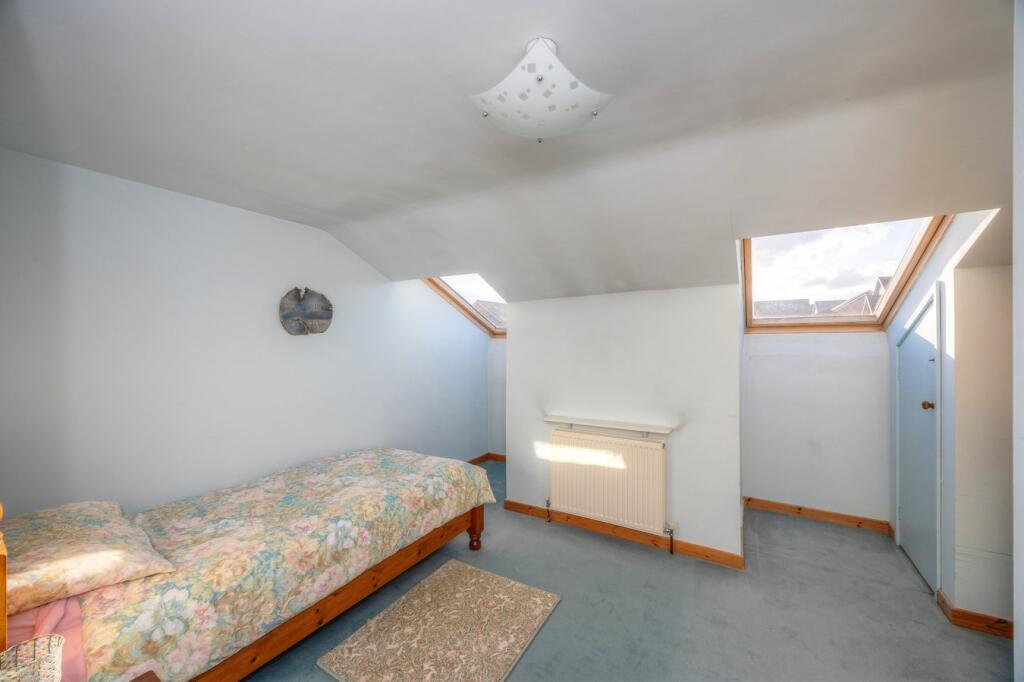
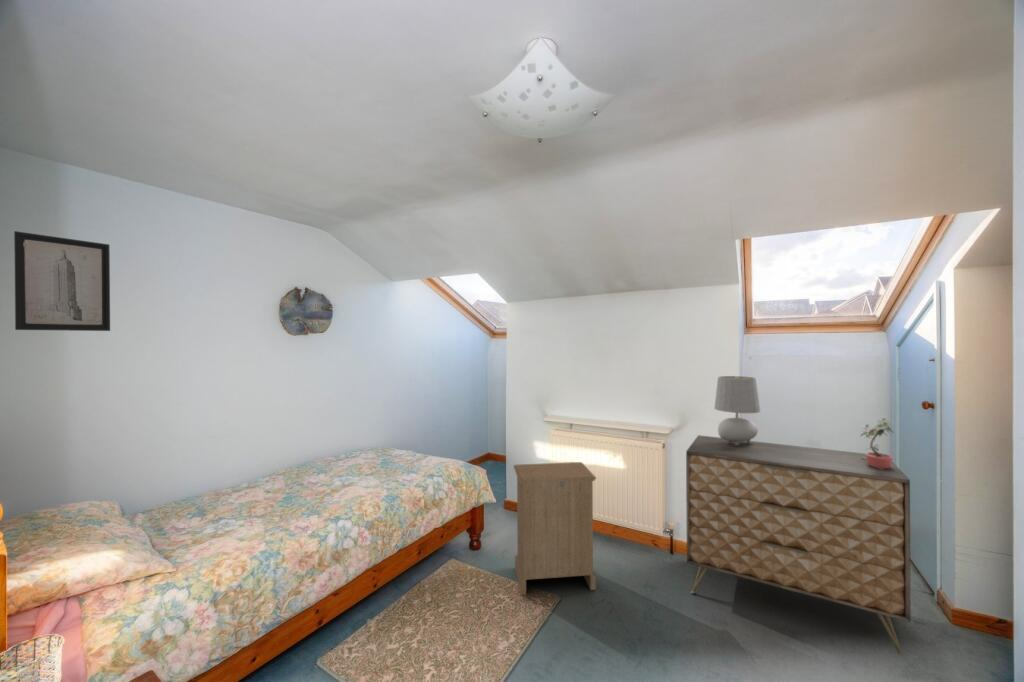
+ cabinet (553, 524)
+ potted plant (874, 439)
+ table lamp (737, 409)
+ wall art (65, 284)
+ dresser (783, 526)
